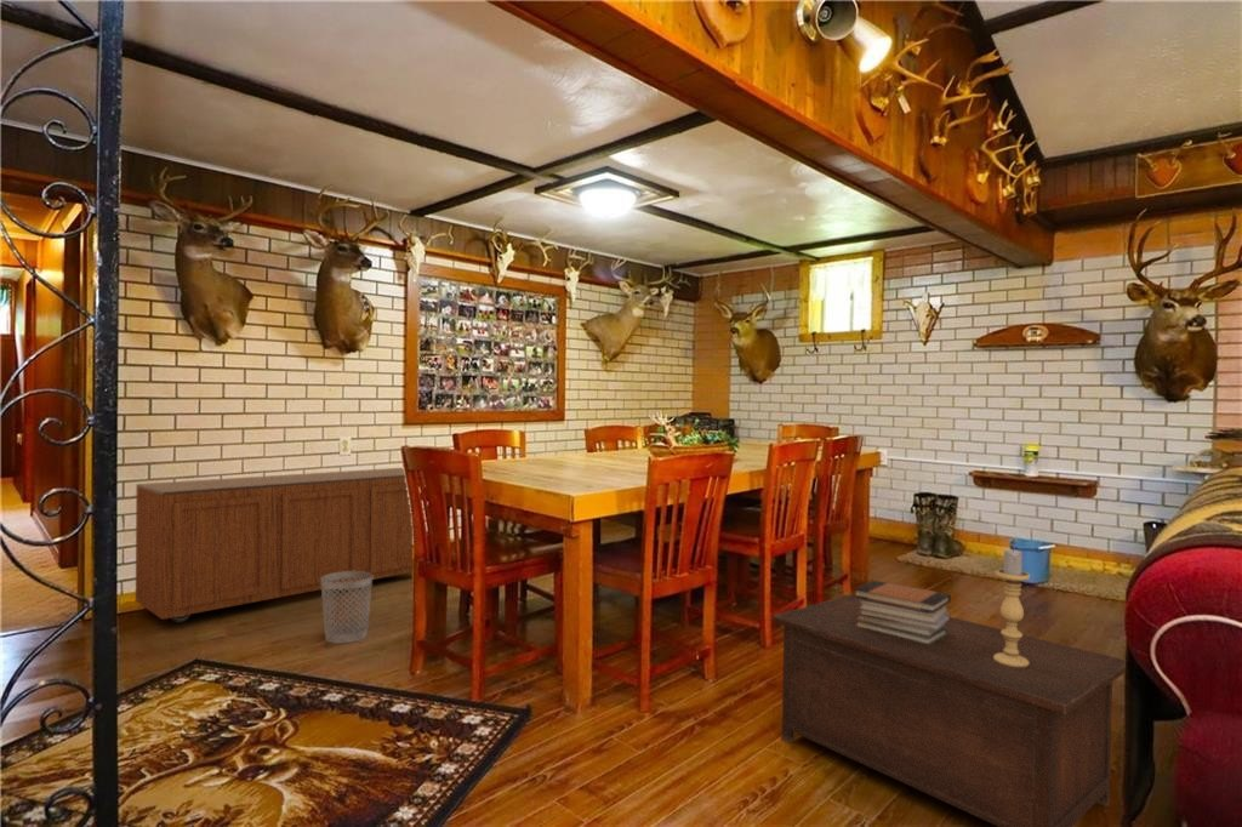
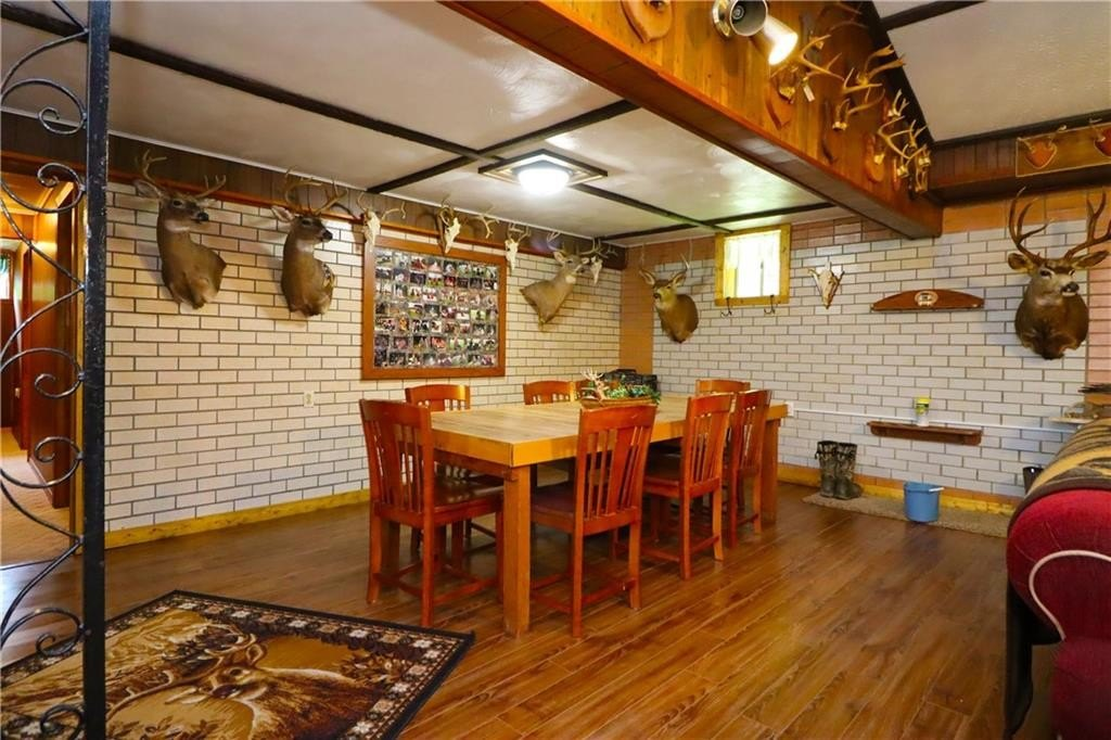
- sideboard (302, 534)
- book stack (901, 610)
- wastebasket (346, 606)
- candle holder (1012, 604)
- cabinet (934, 702)
